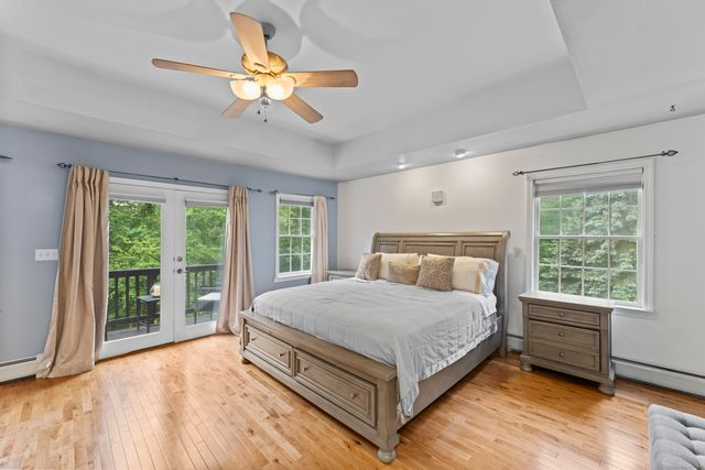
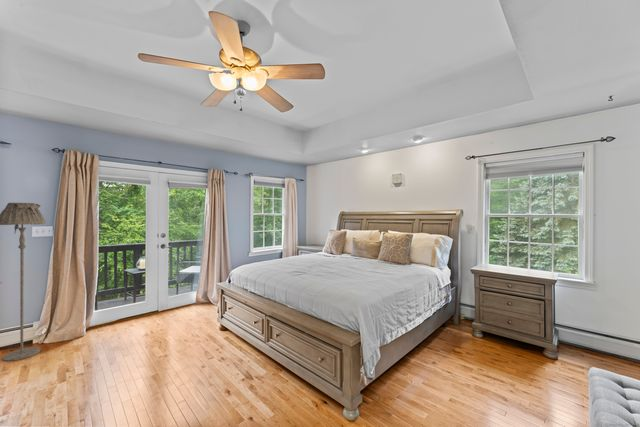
+ floor lamp (21, 278)
